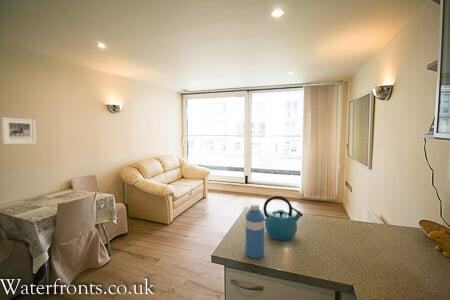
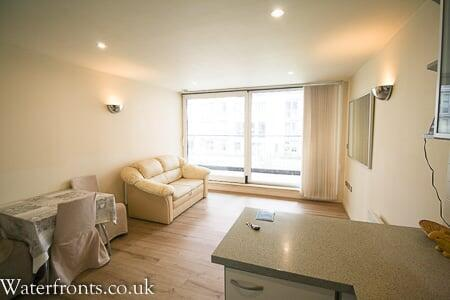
- kettle (282, 215)
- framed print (19, 131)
- water bottle (254, 229)
